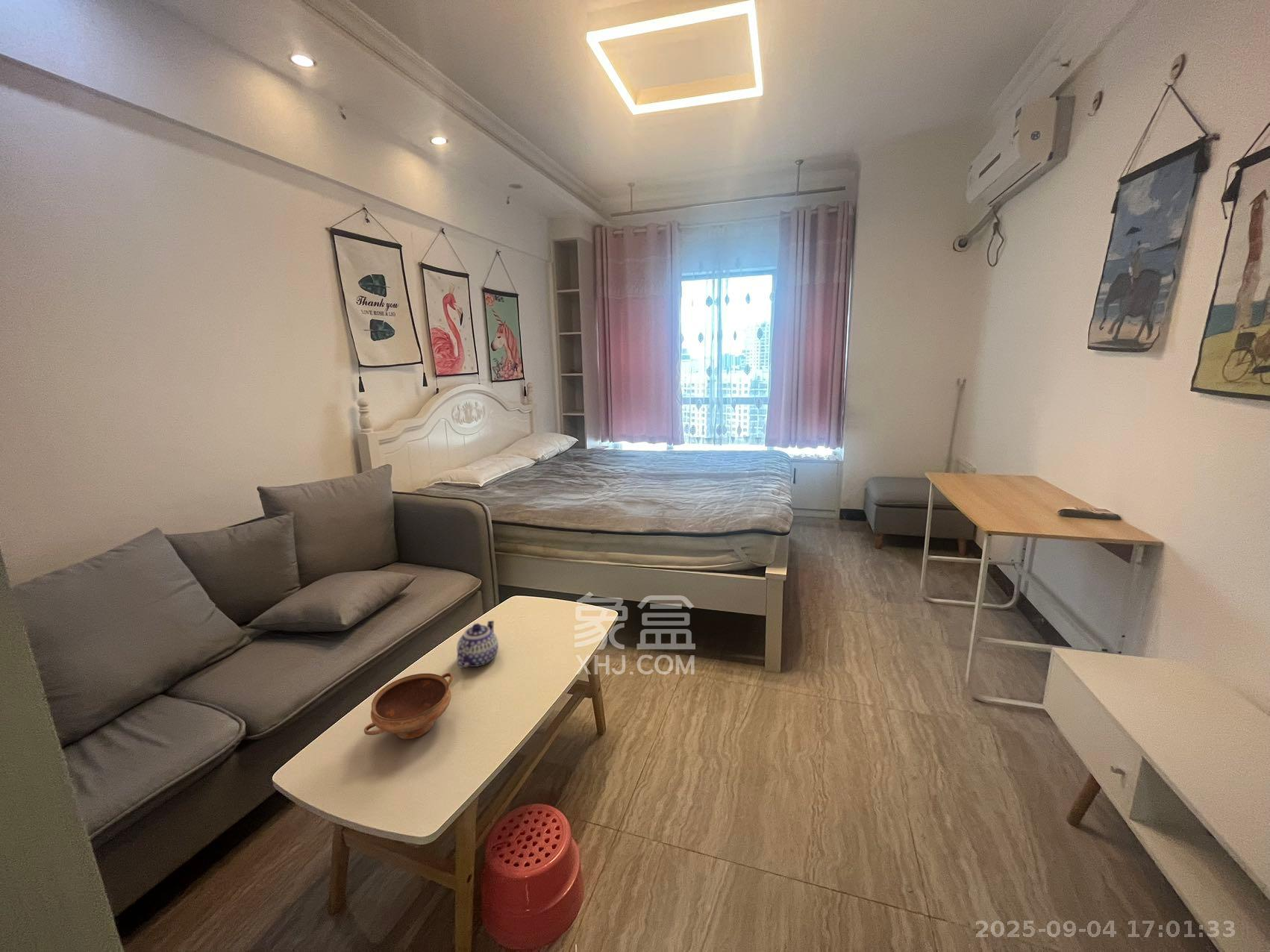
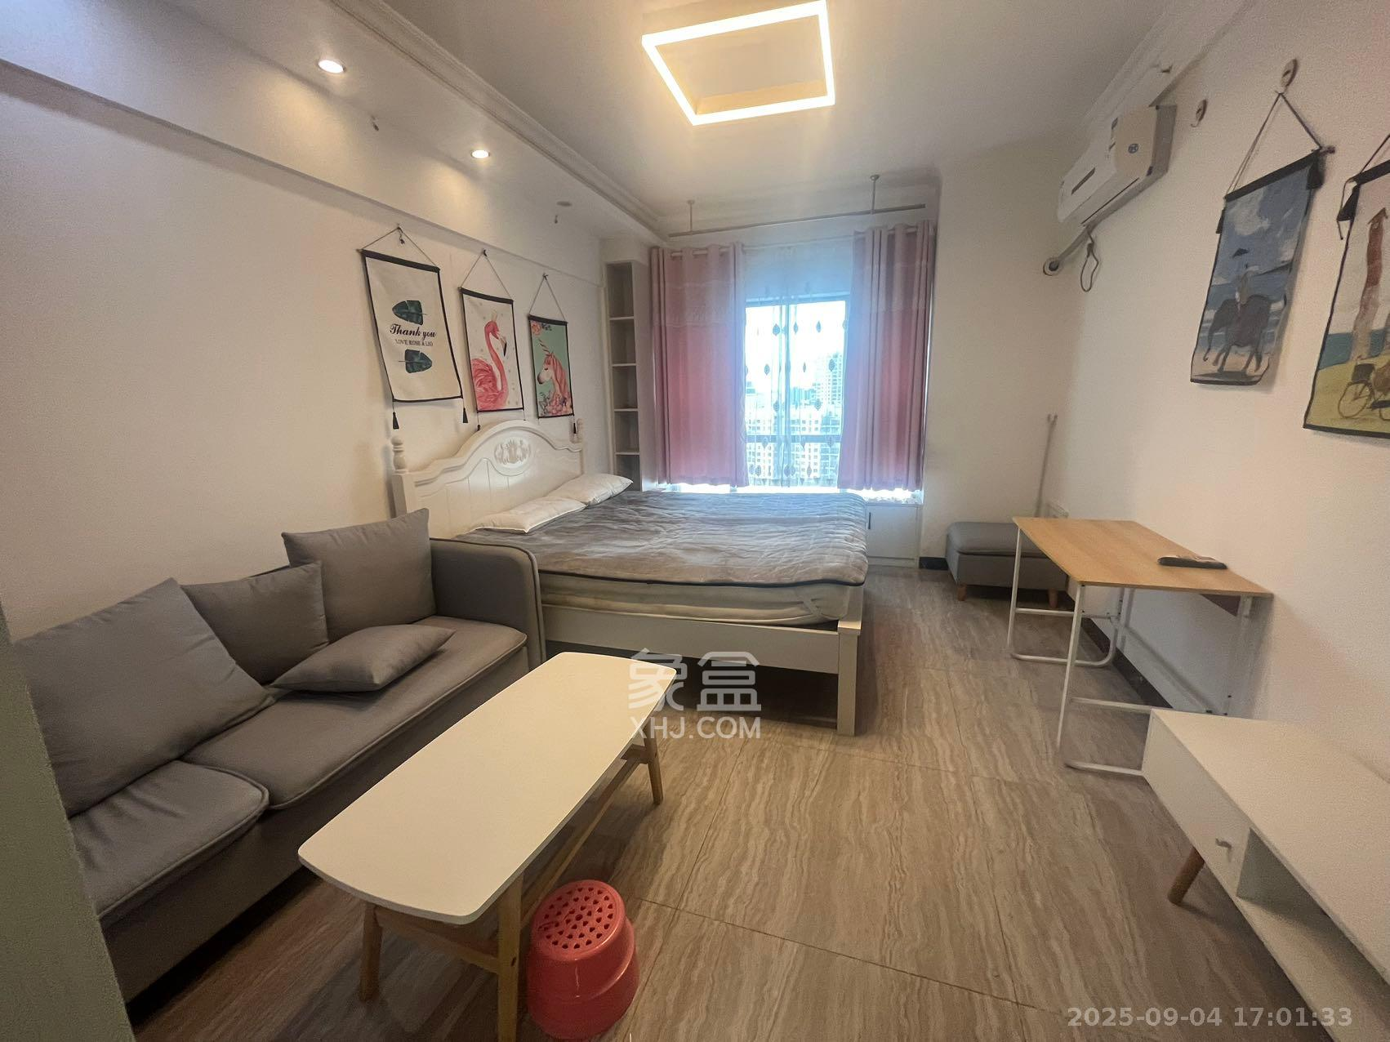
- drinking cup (413, 710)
- teapot (477, 642)
